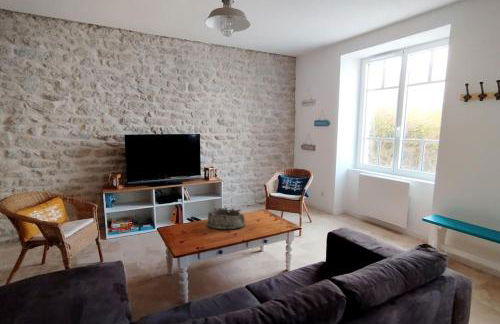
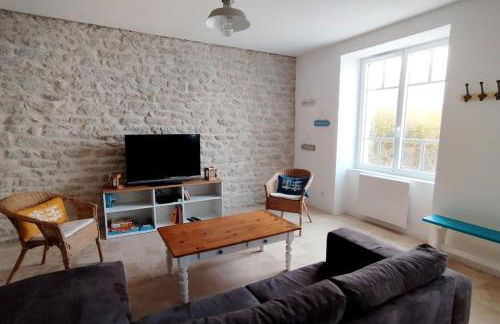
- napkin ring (225, 217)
